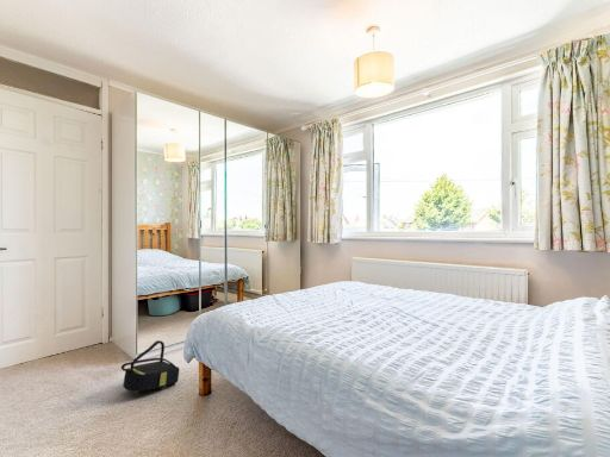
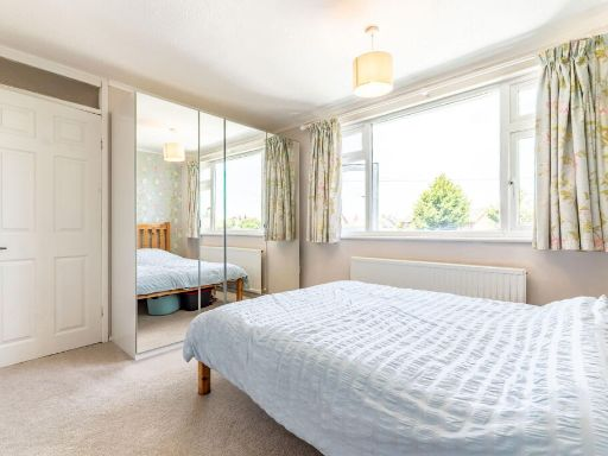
- backpack (147, 368)
